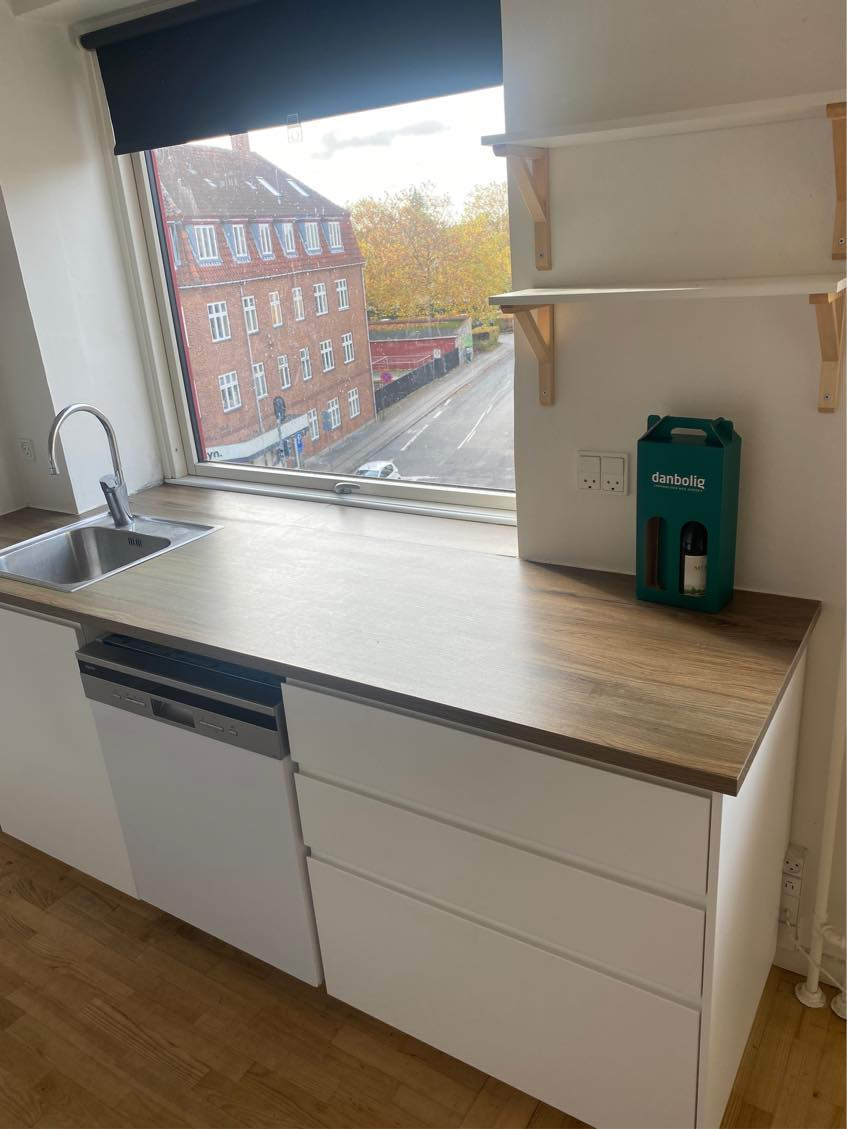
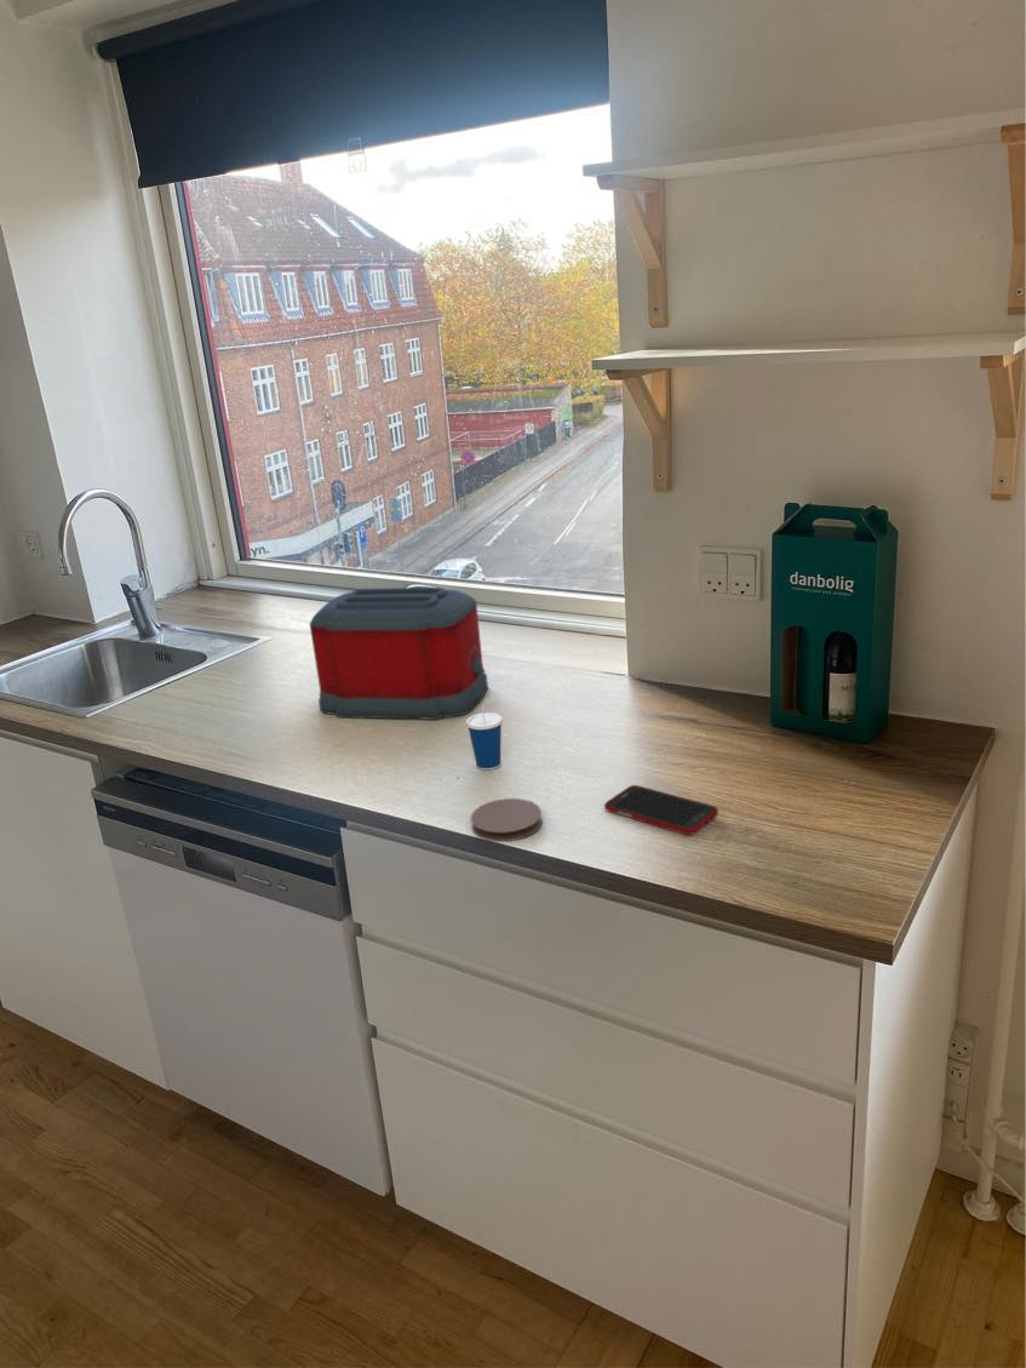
+ coaster (506, 819)
+ cell phone (660, 808)
+ cup (485, 729)
+ toaster (395, 647)
